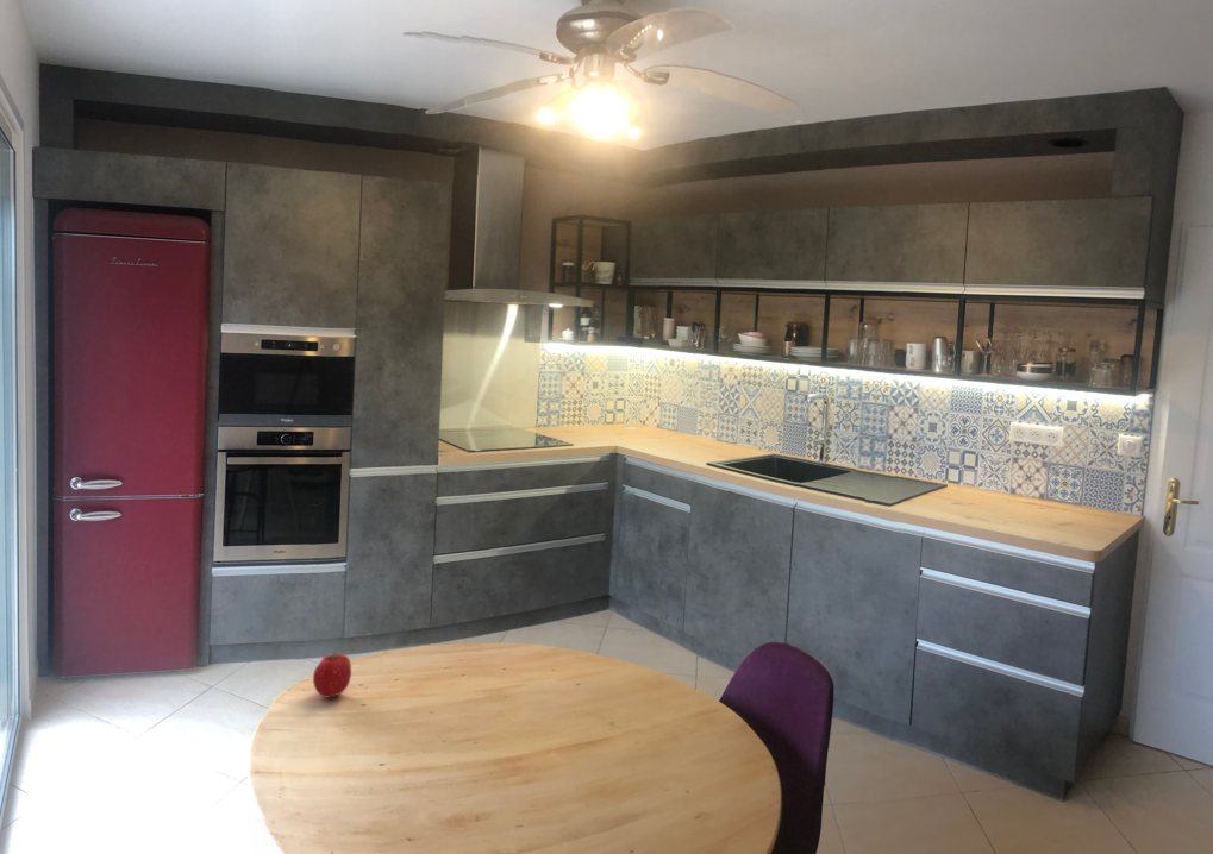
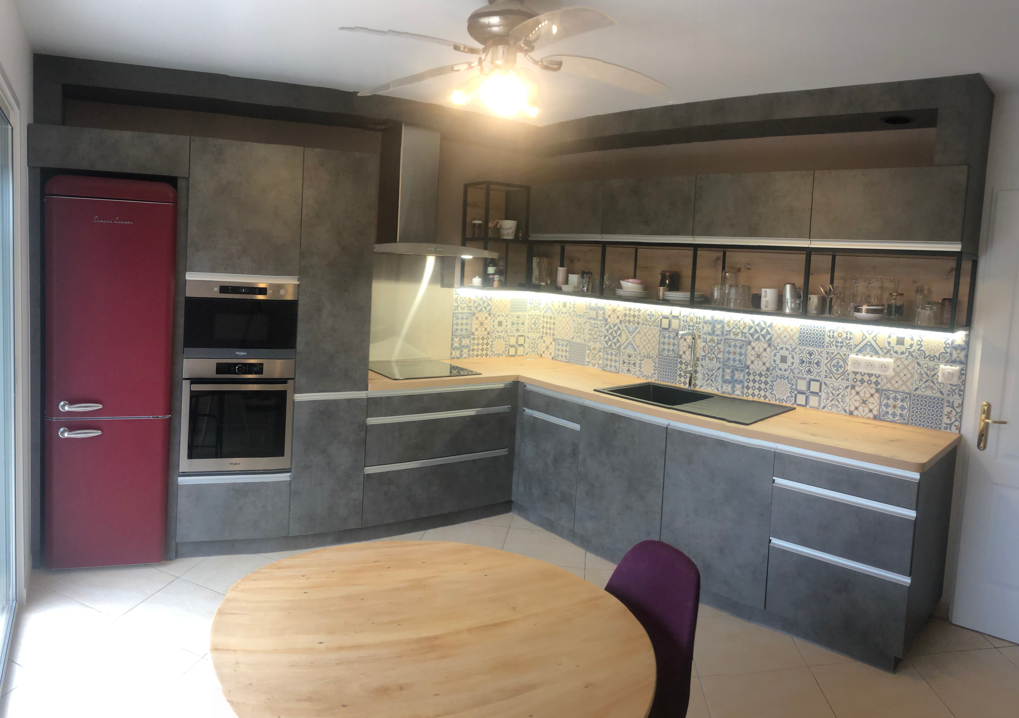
- fruit (332, 673)
